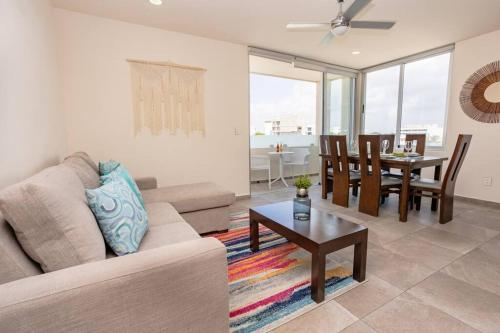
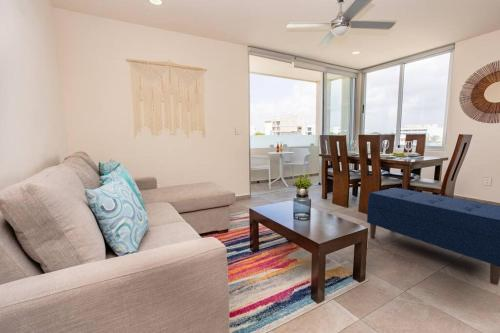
+ bench (434, 225)
